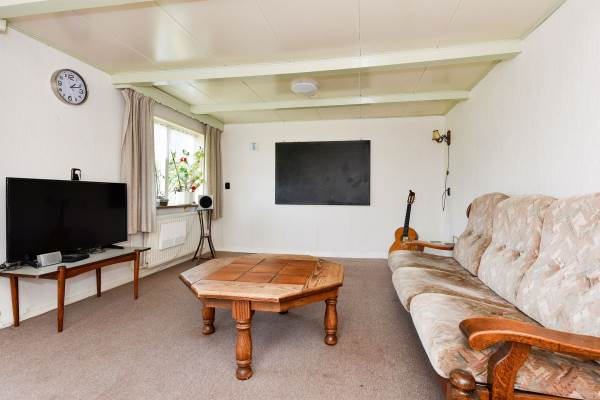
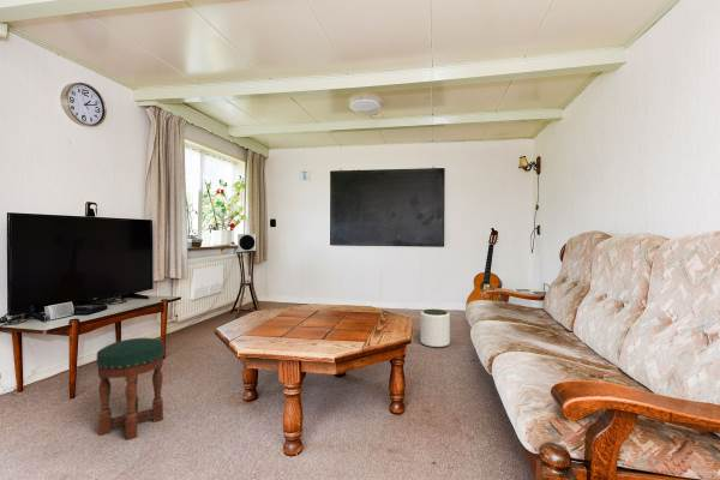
+ stool (132, 383)
+ plant pot (434, 326)
